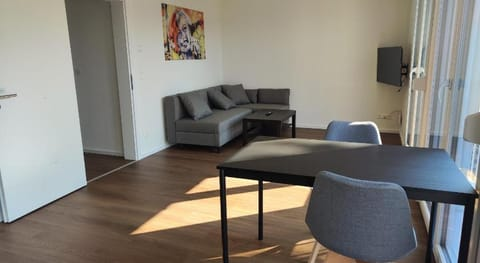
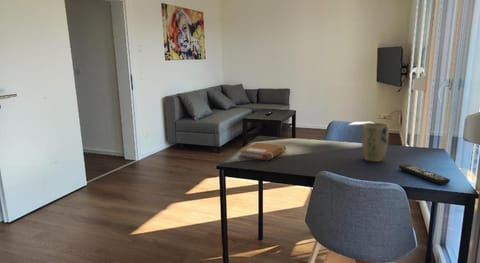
+ plant pot (374, 142)
+ remote control (422, 173)
+ notebook (262, 151)
